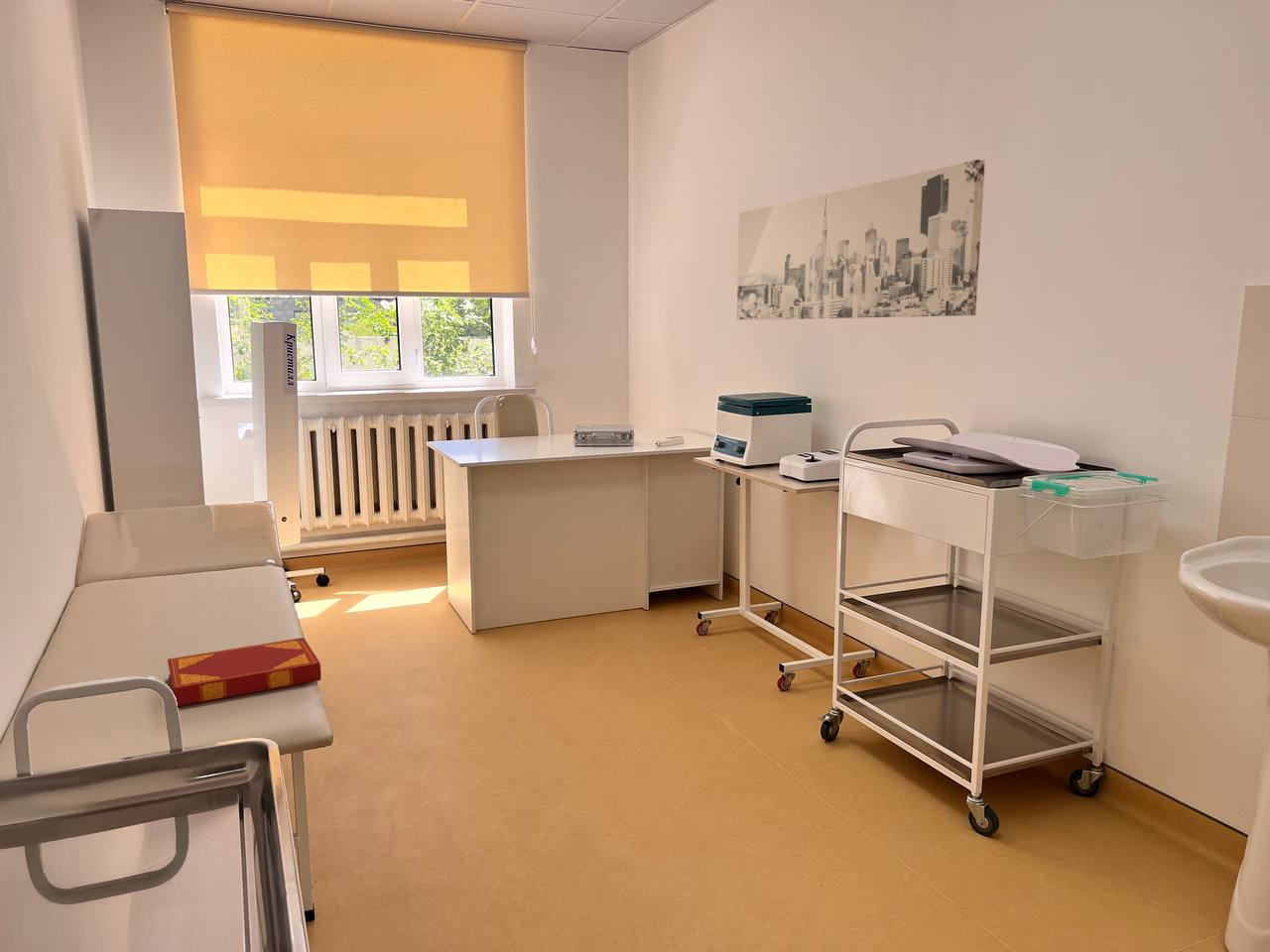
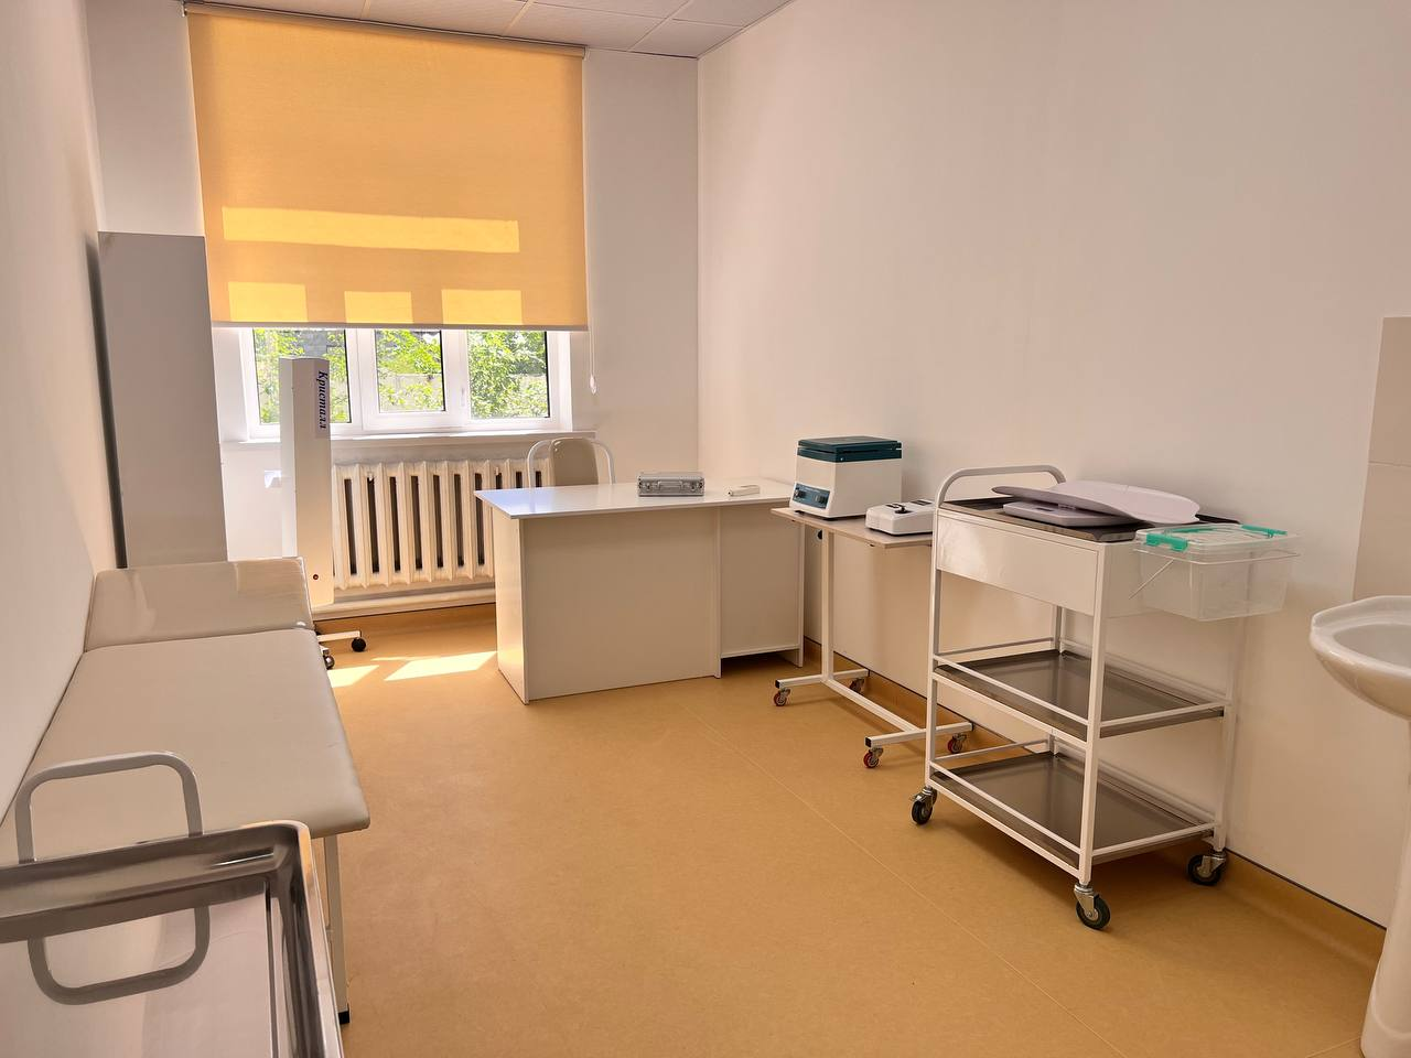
- hardback book (244, 669)
- wall art (836, 255)
